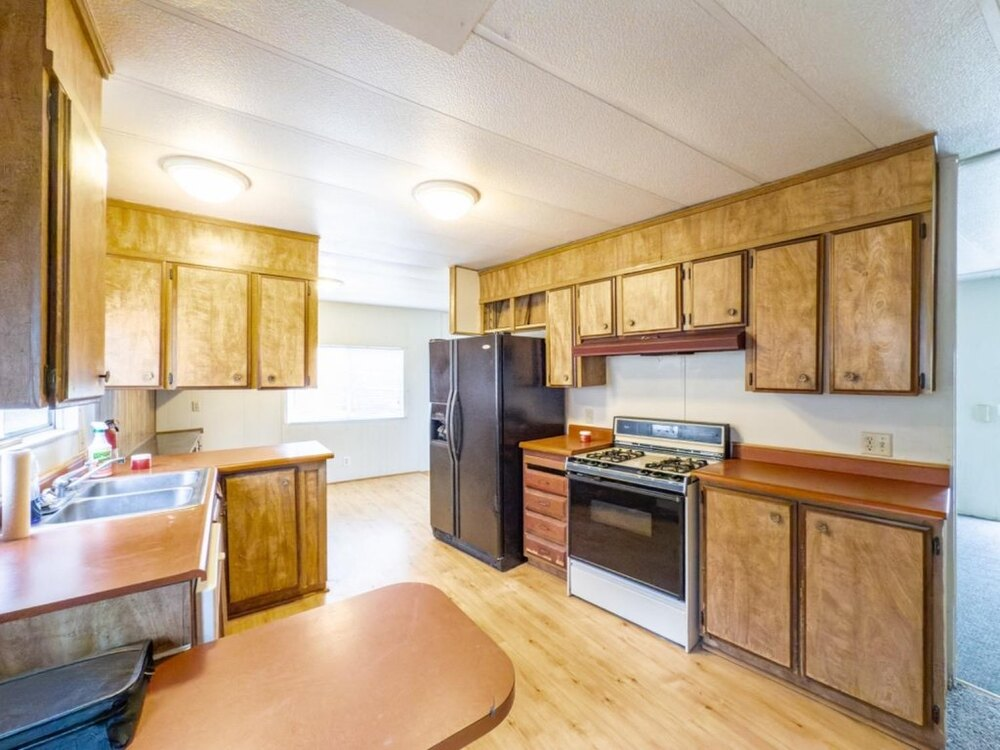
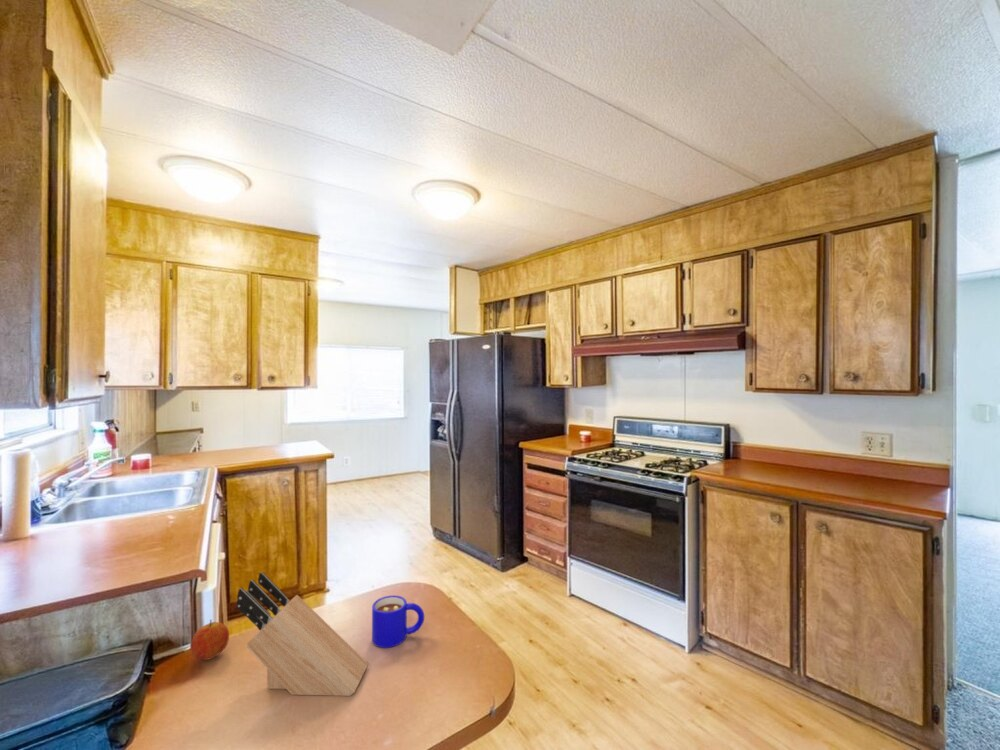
+ knife block (300, 630)
+ mug (398, 619)
+ fruit (210, 638)
